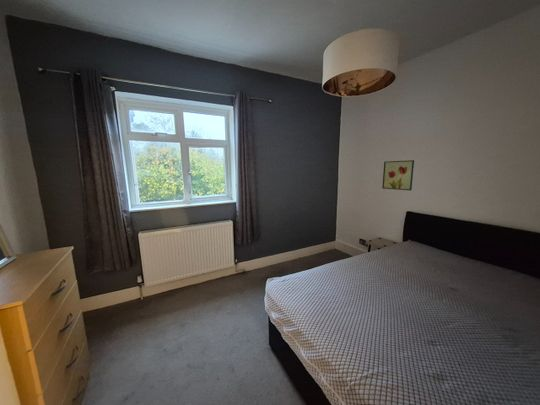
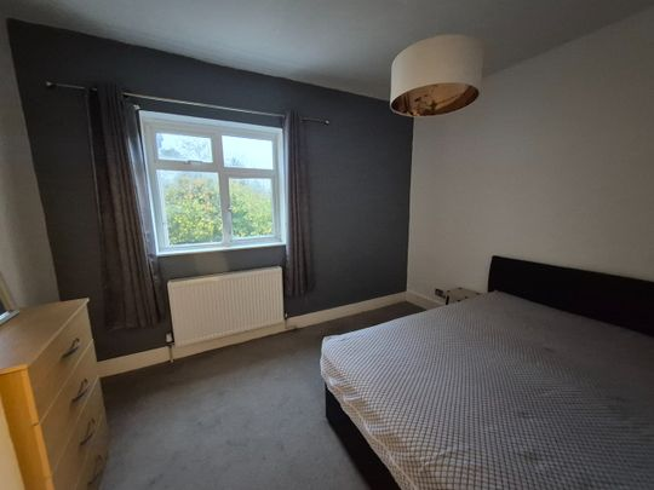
- wall art (397, 175)
